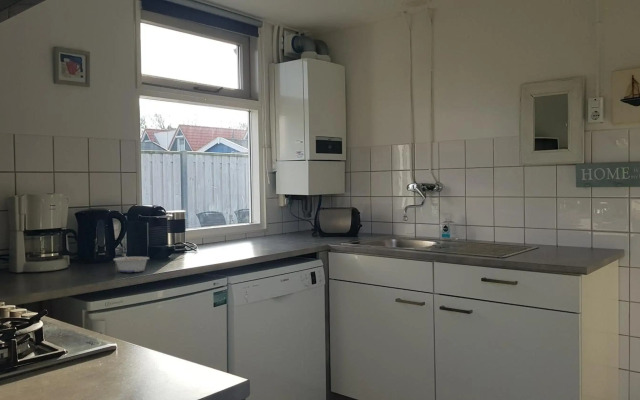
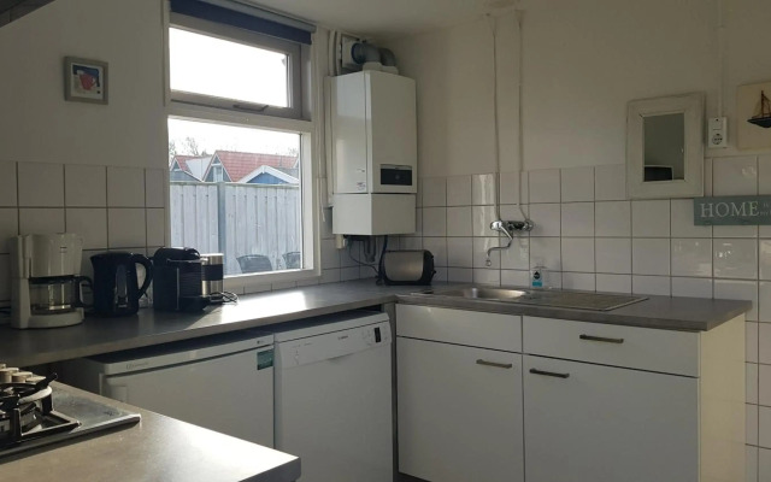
- legume (130, 263)
